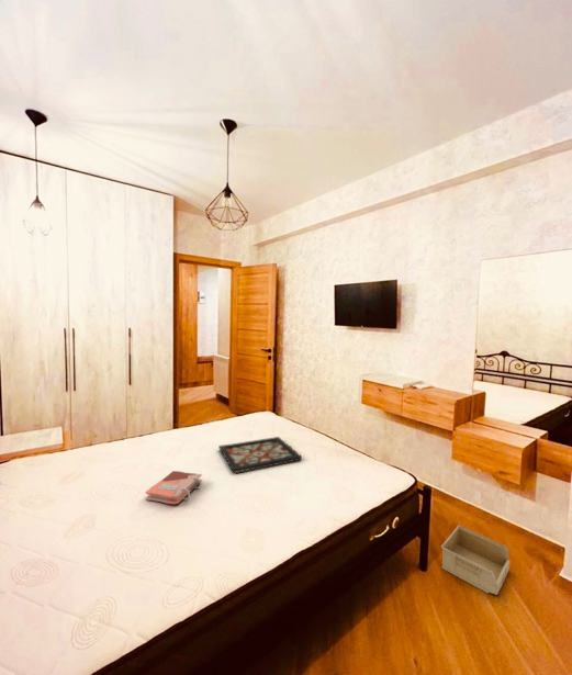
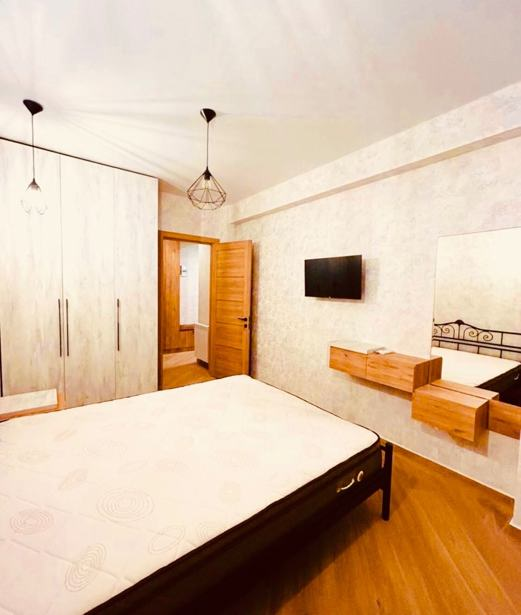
- phonebook (175, 484)
- storage bin (475, 558)
- decorative tray (258, 452)
